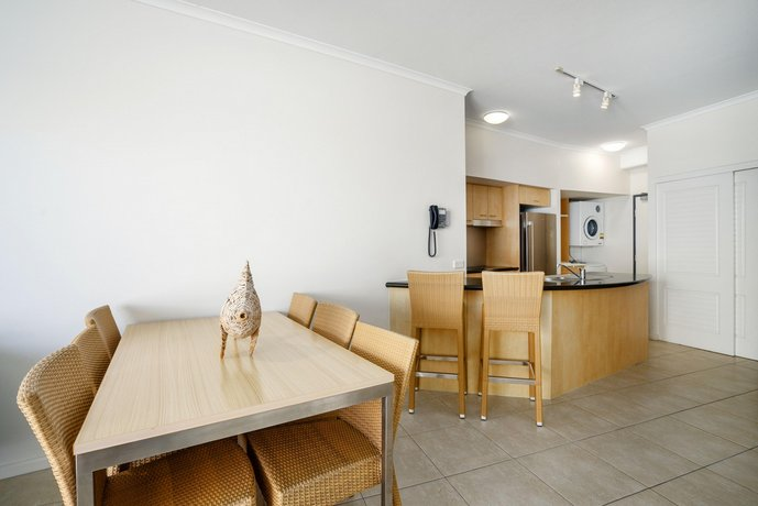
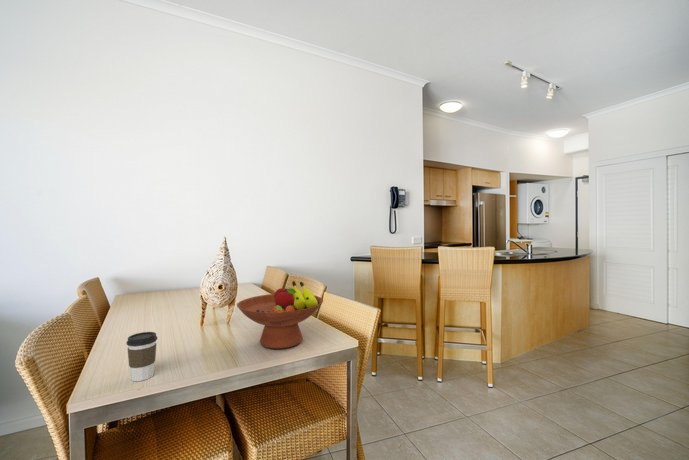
+ fruit bowl (281, 313)
+ coffee cup (142, 356)
